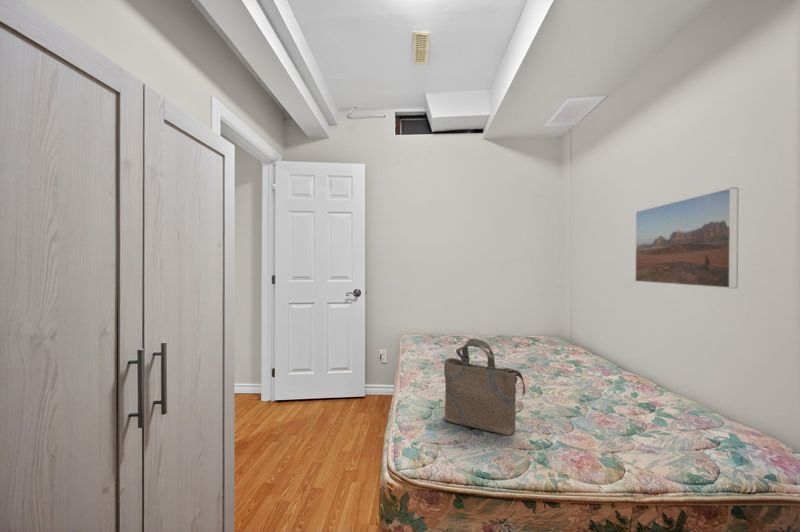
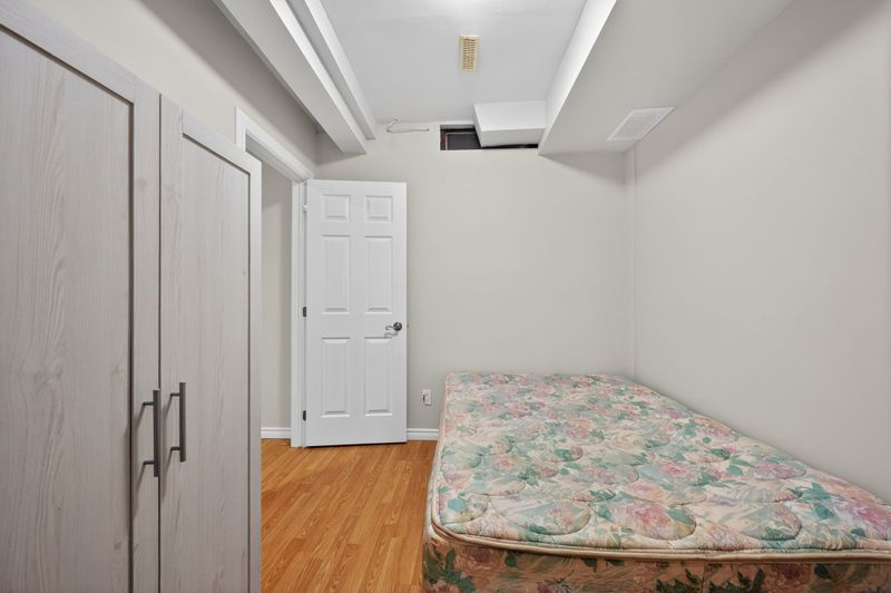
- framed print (677, 243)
- tote bag (481, 382)
